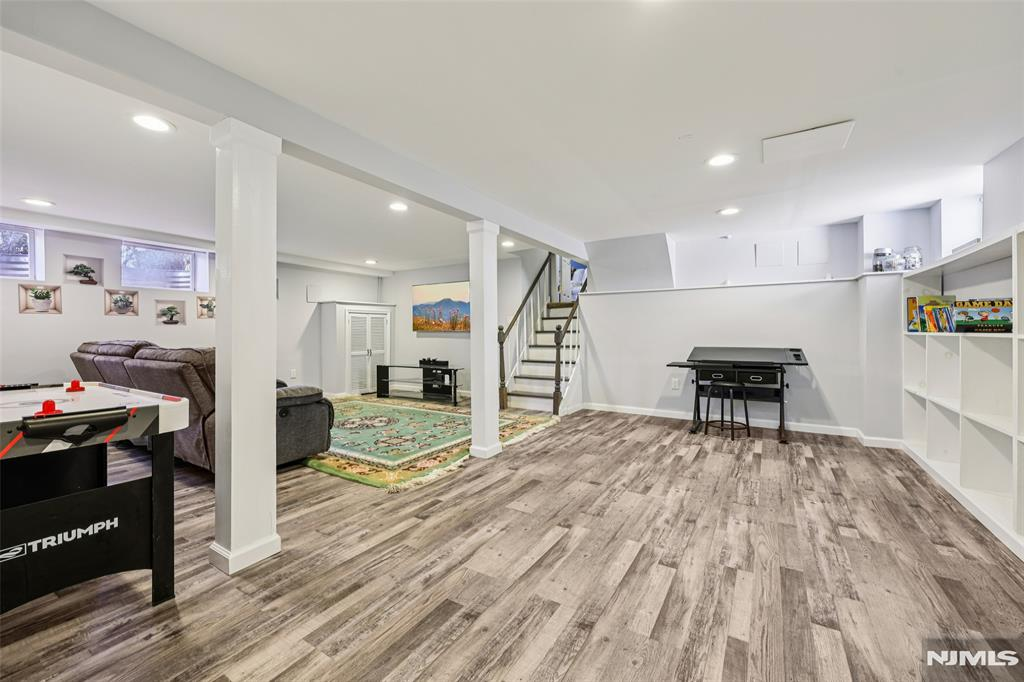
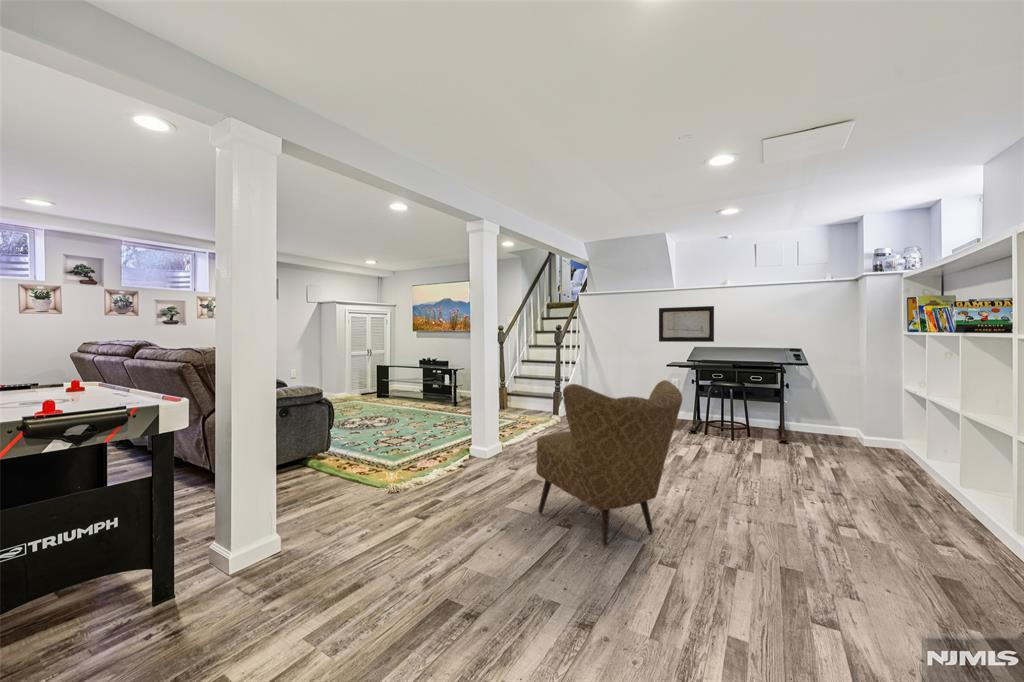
+ armchair (604, 451)
+ wall art (685, 324)
